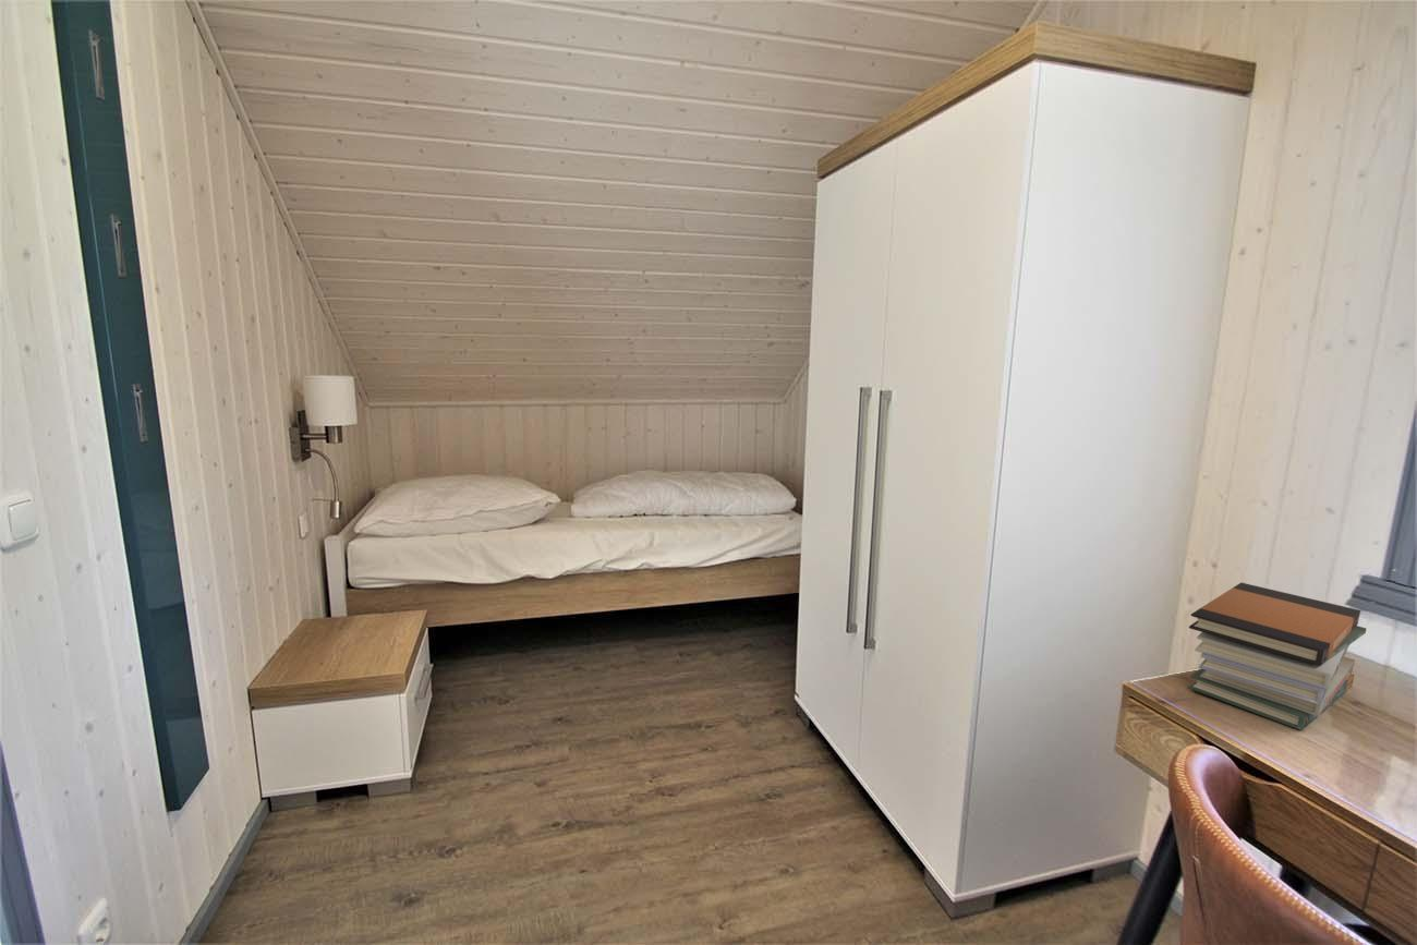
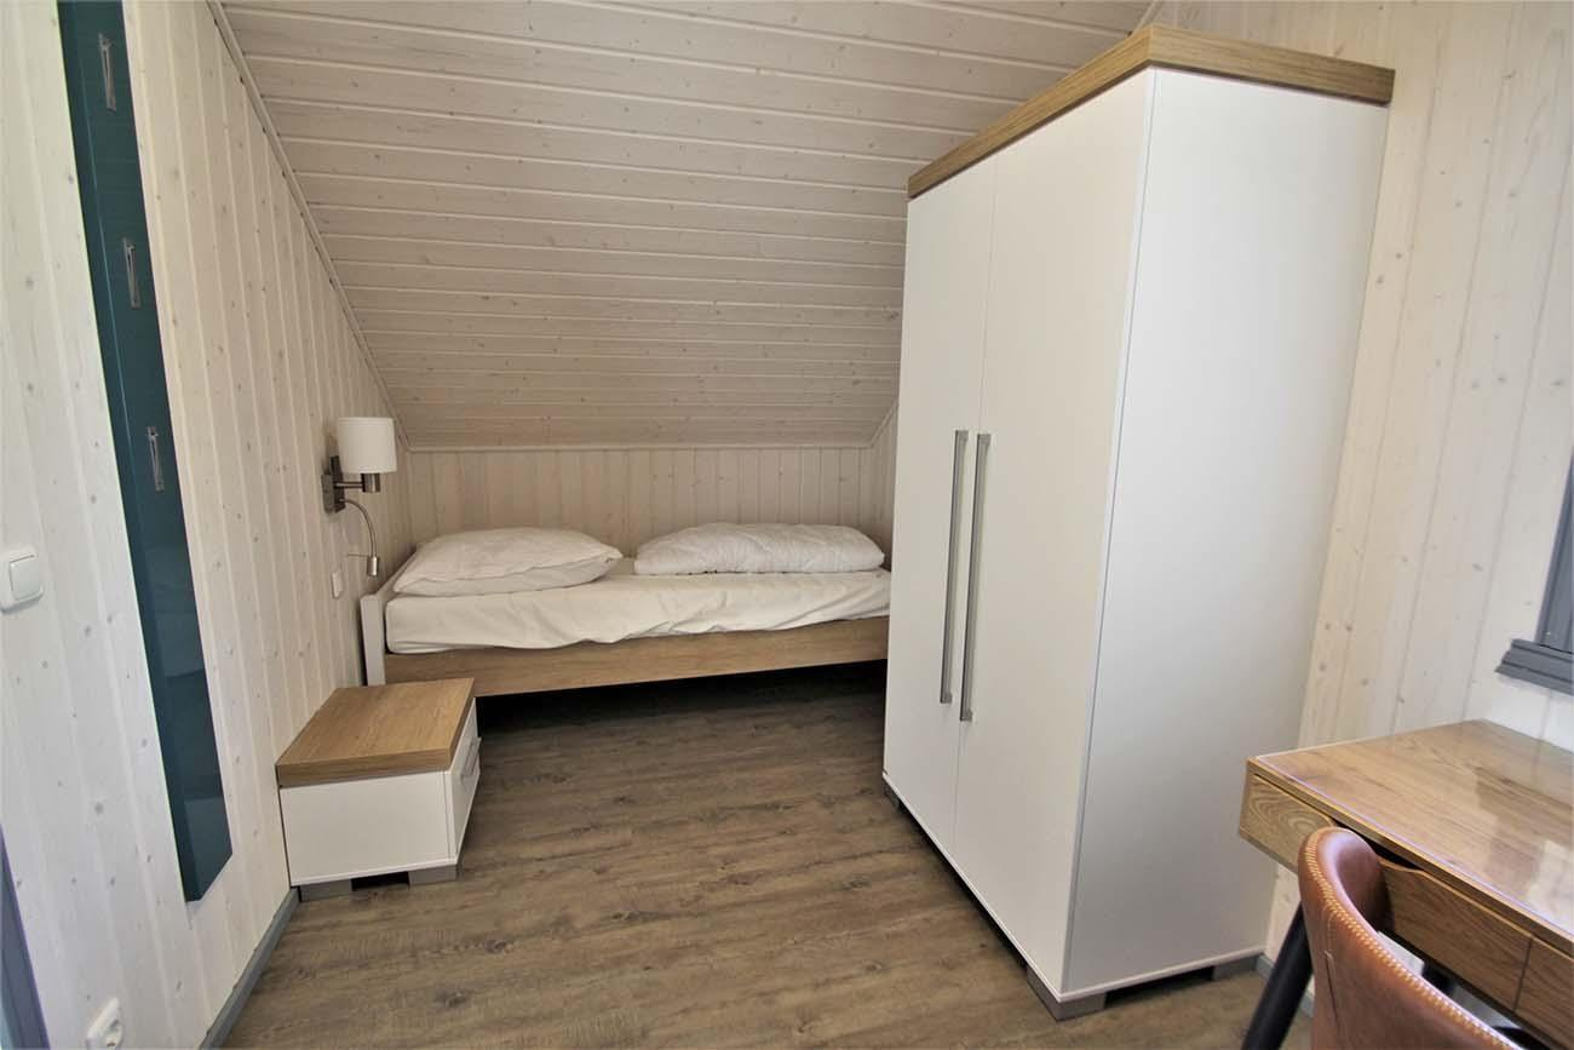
- book stack (1273, 650)
